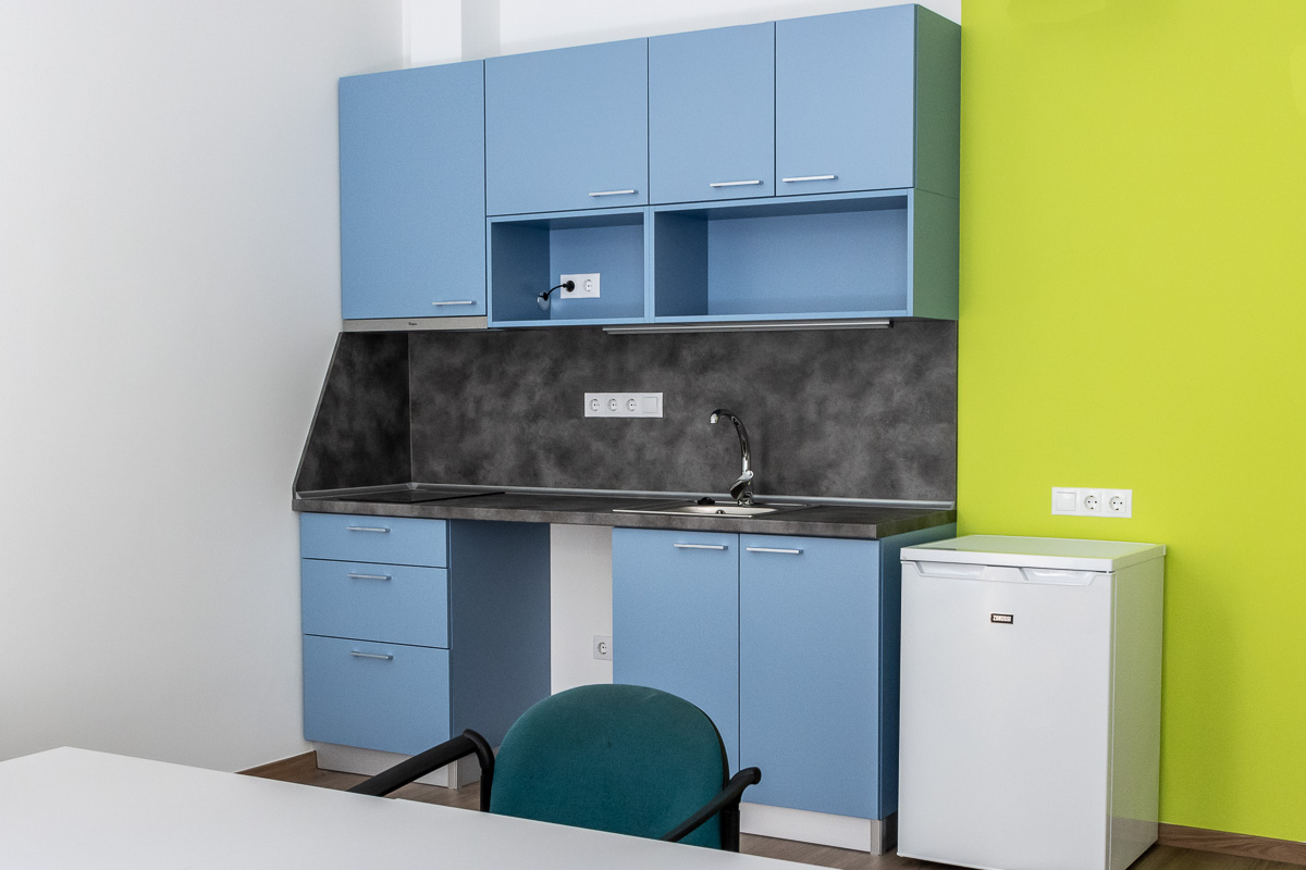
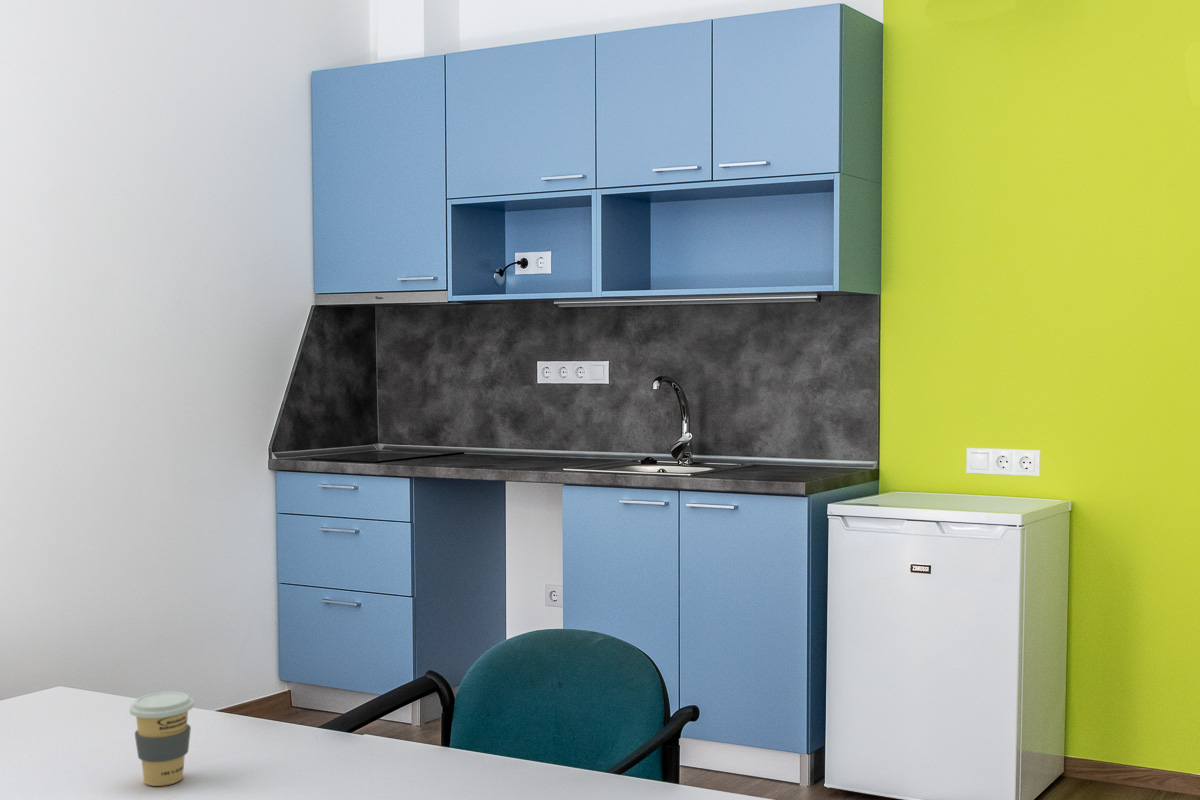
+ coffee cup (162, 739)
